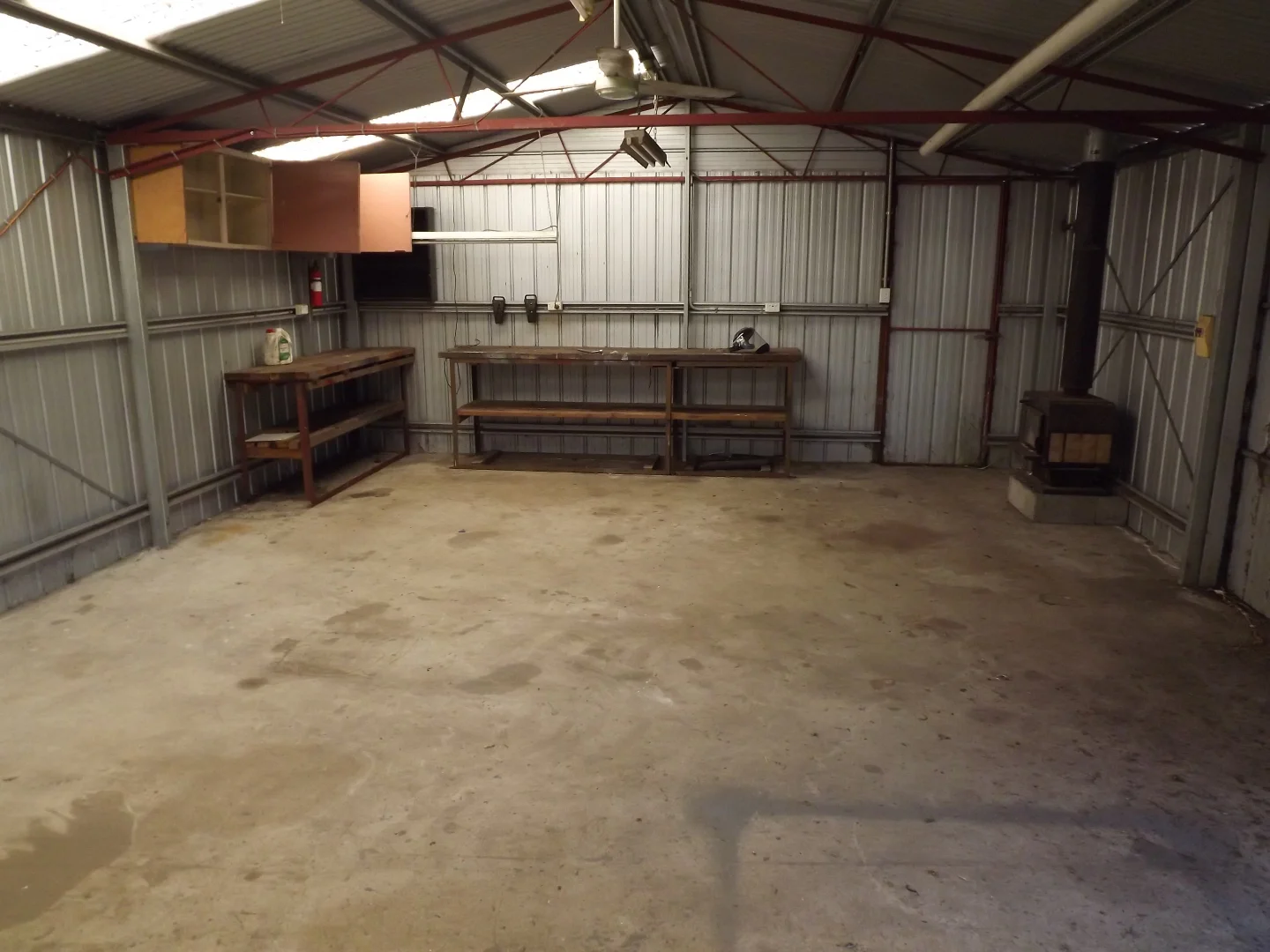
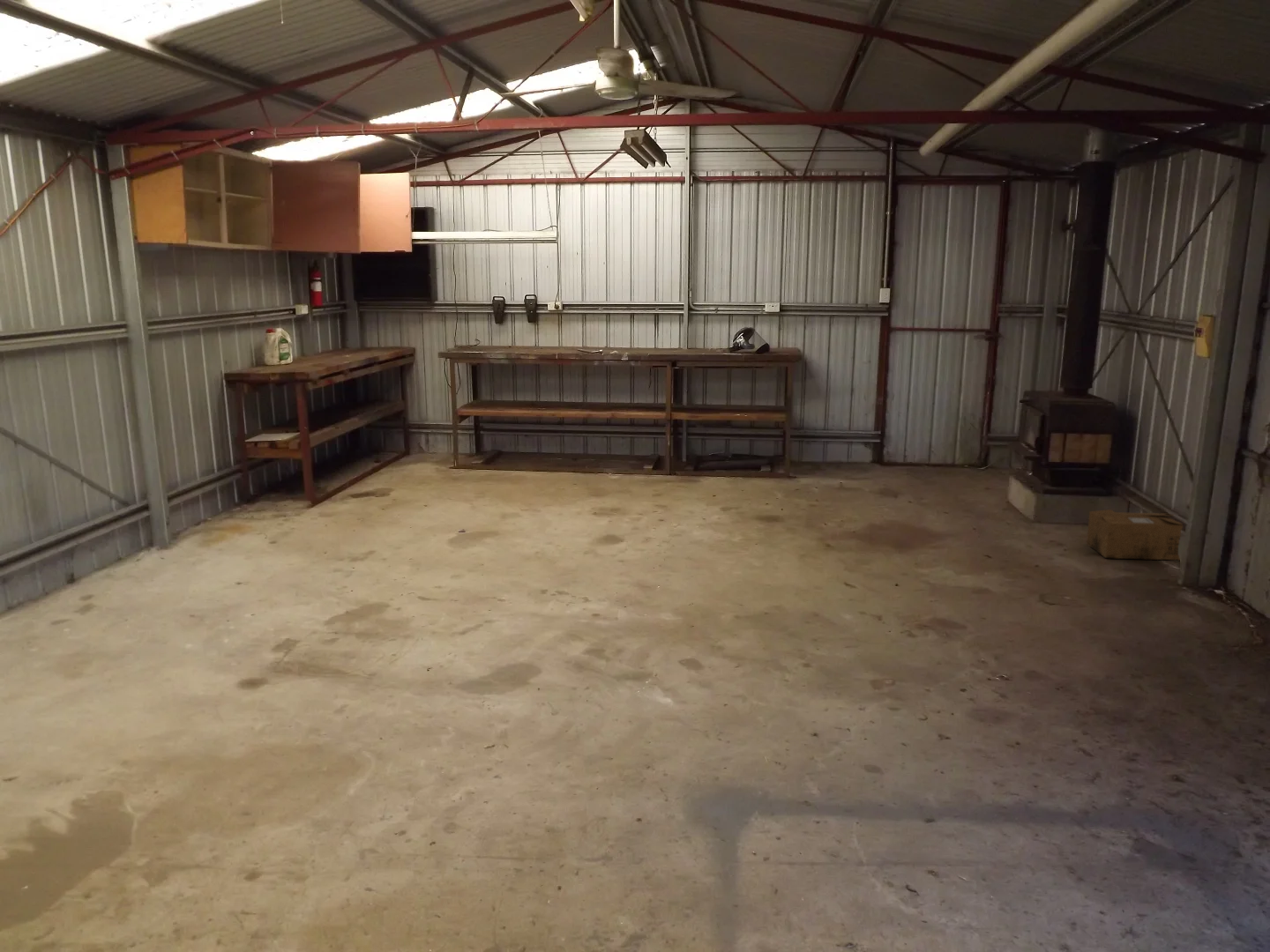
+ cardboard box (1137, 532)
